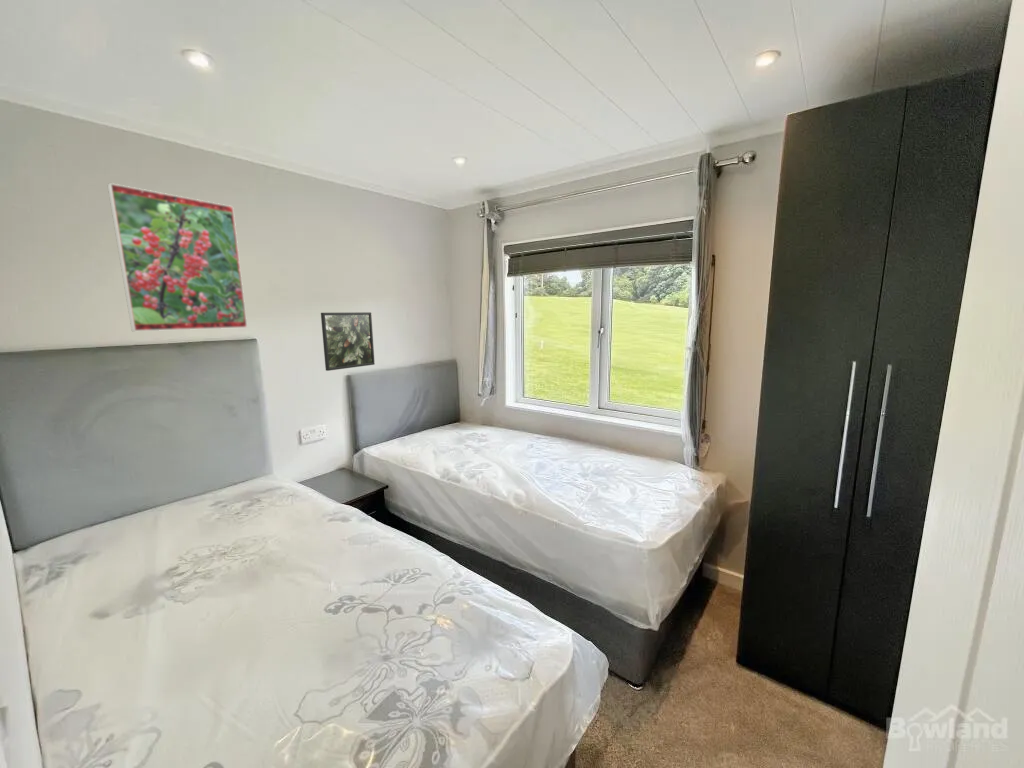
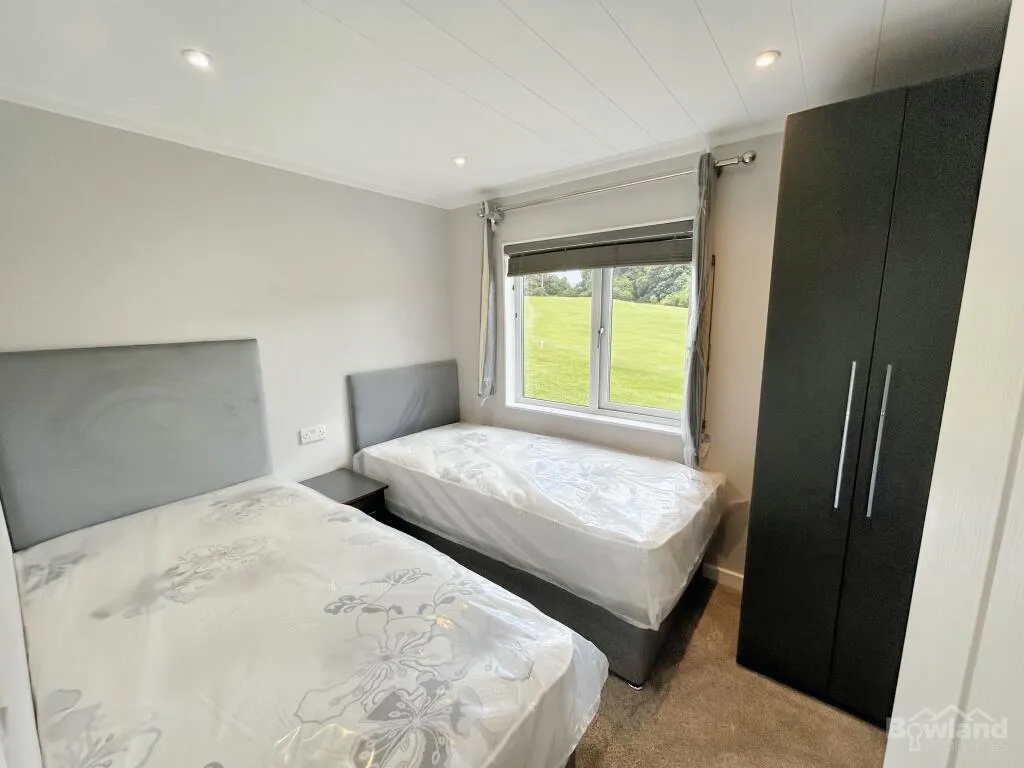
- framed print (349, 340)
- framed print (185, 264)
